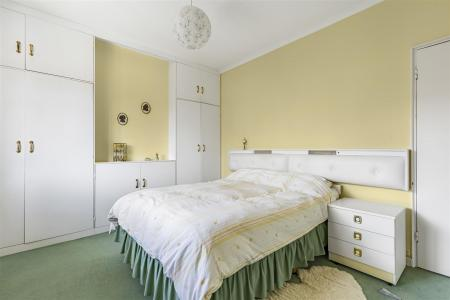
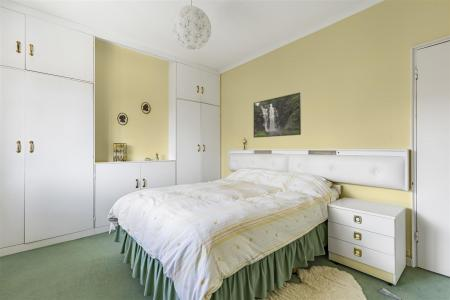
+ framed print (274, 117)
